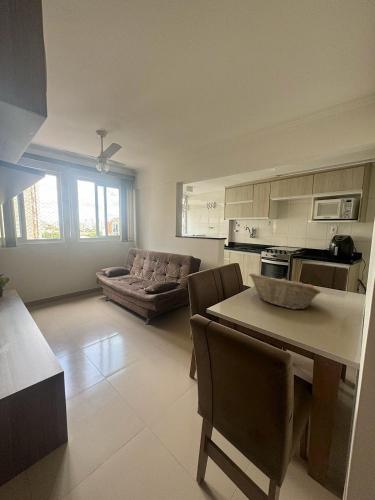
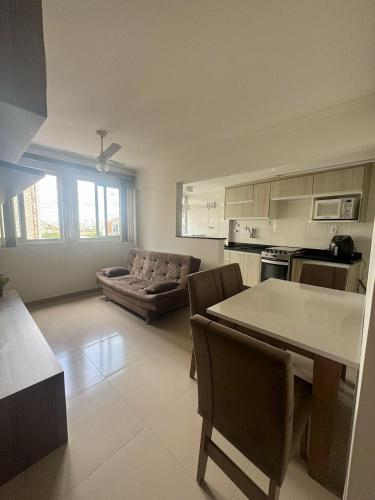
- fruit basket (281, 287)
